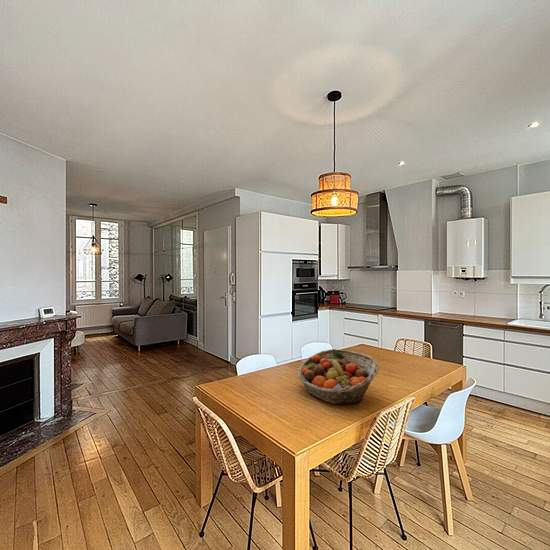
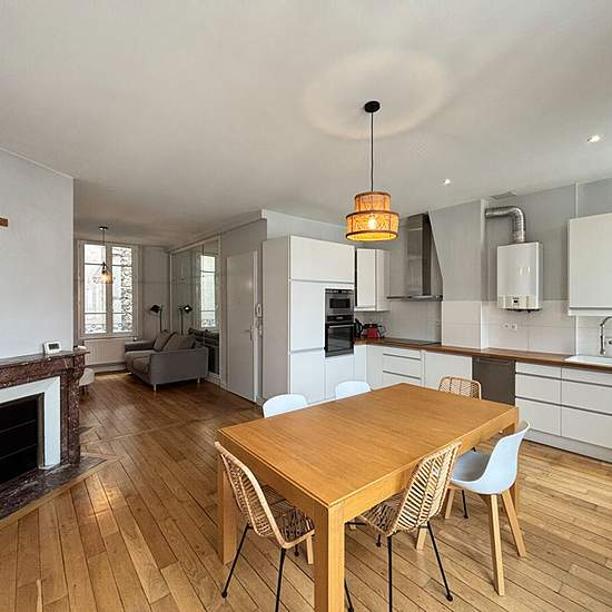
- fruit basket (336, 374)
